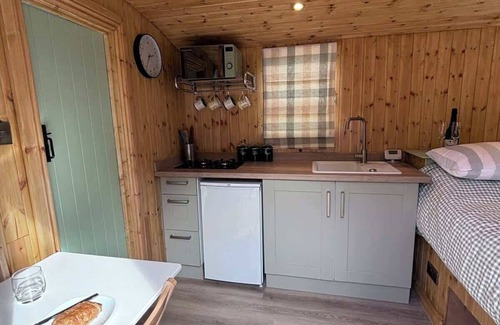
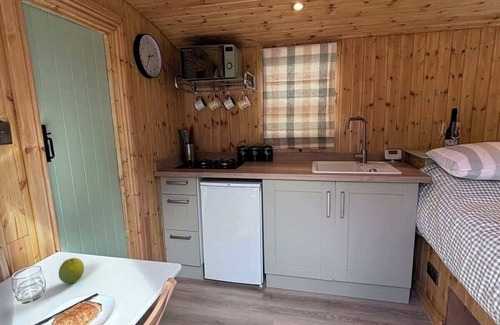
+ fruit (71, 270)
